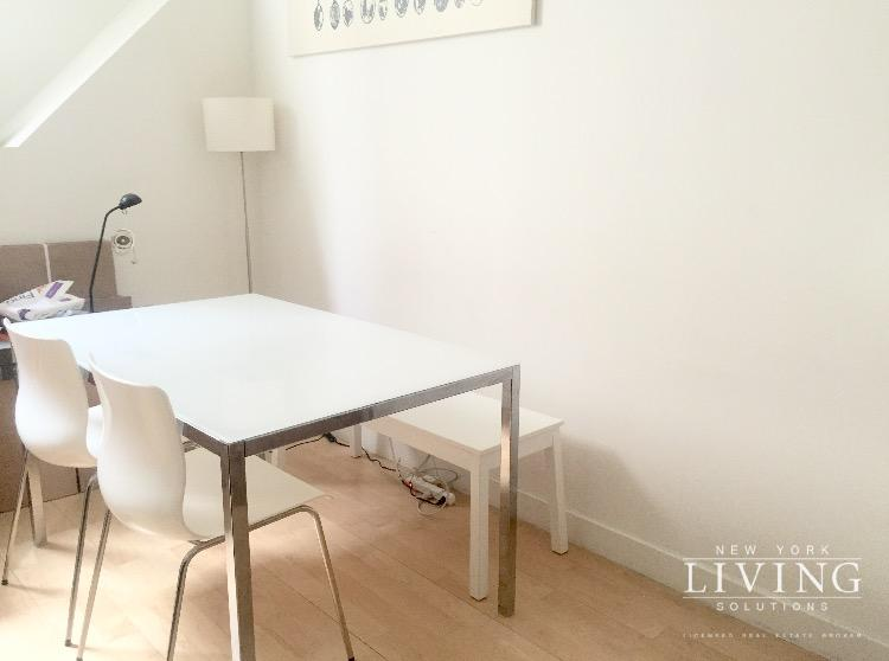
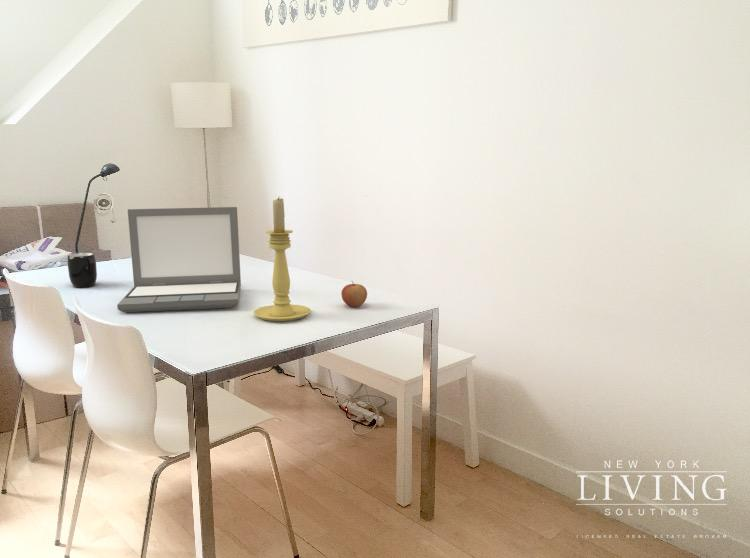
+ laptop (181, 256)
+ mug (80, 269)
+ apple (354, 293)
+ candle holder (280, 256)
